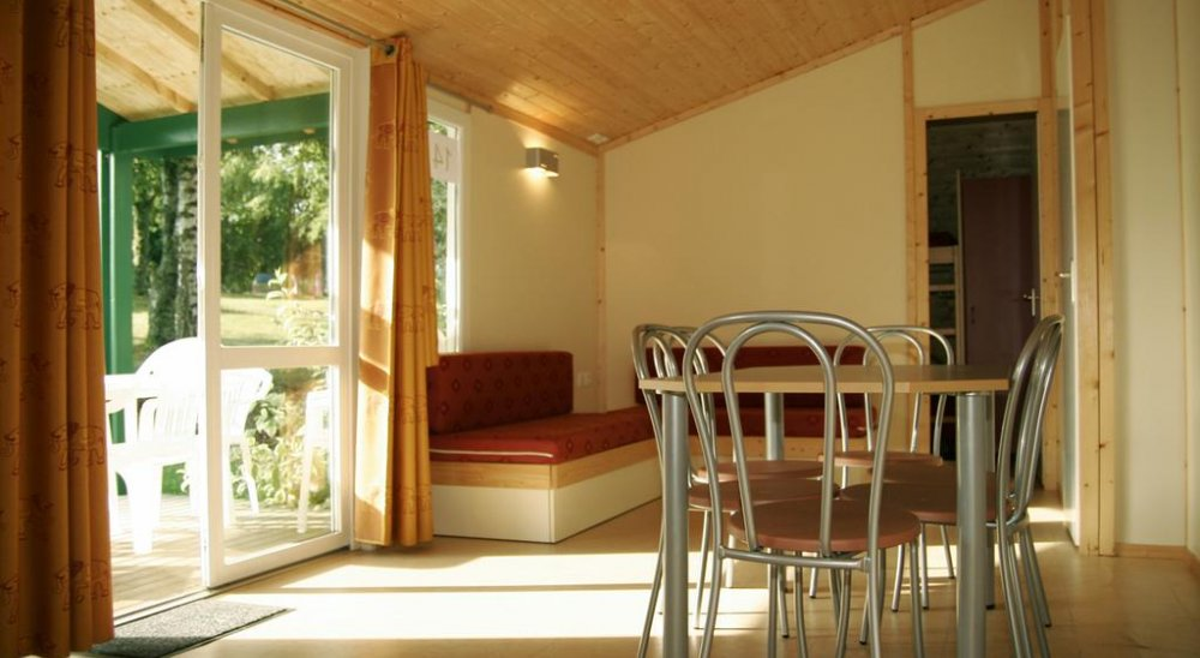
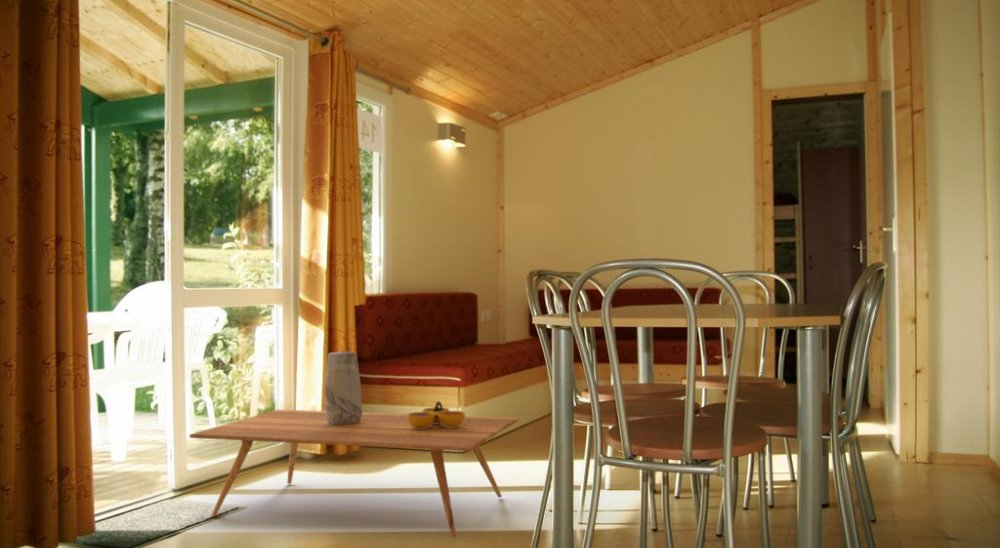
+ coffee table (360, 445)
+ vase (343, 387)
+ decorative bowl (440, 413)
